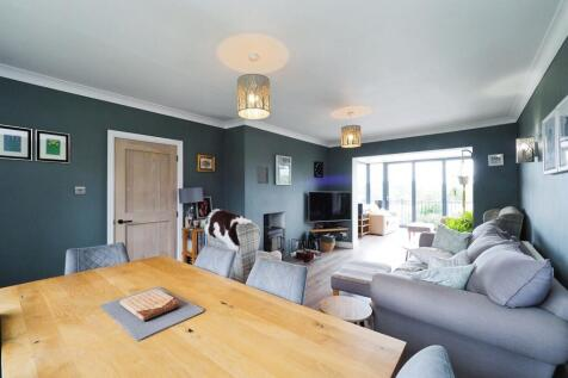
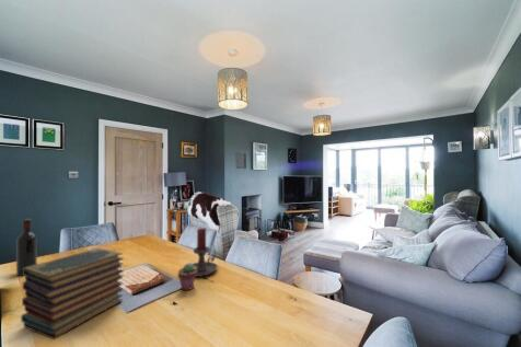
+ candle holder (204, 247)
+ potted succulent (187, 275)
+ wine bottle (26, 245)
+ book stack (77, 287)
